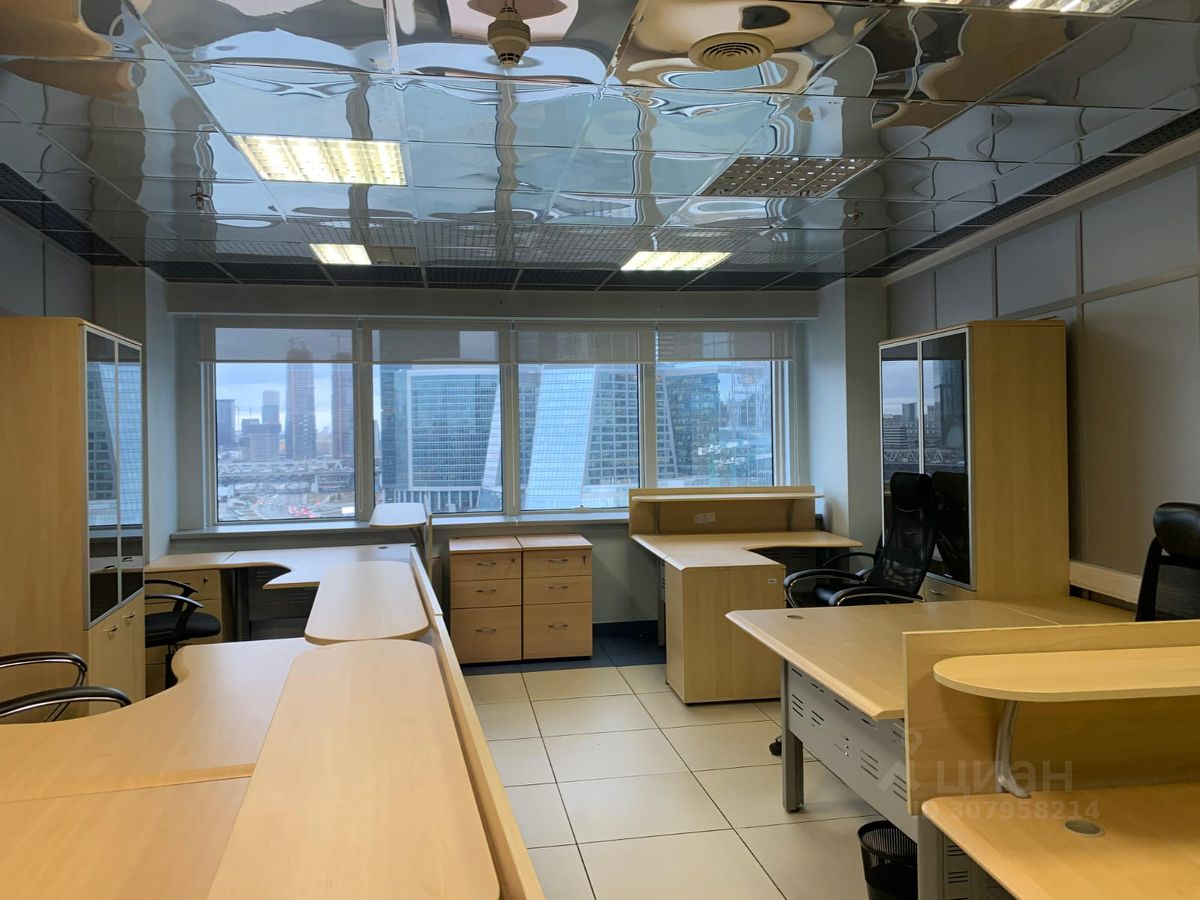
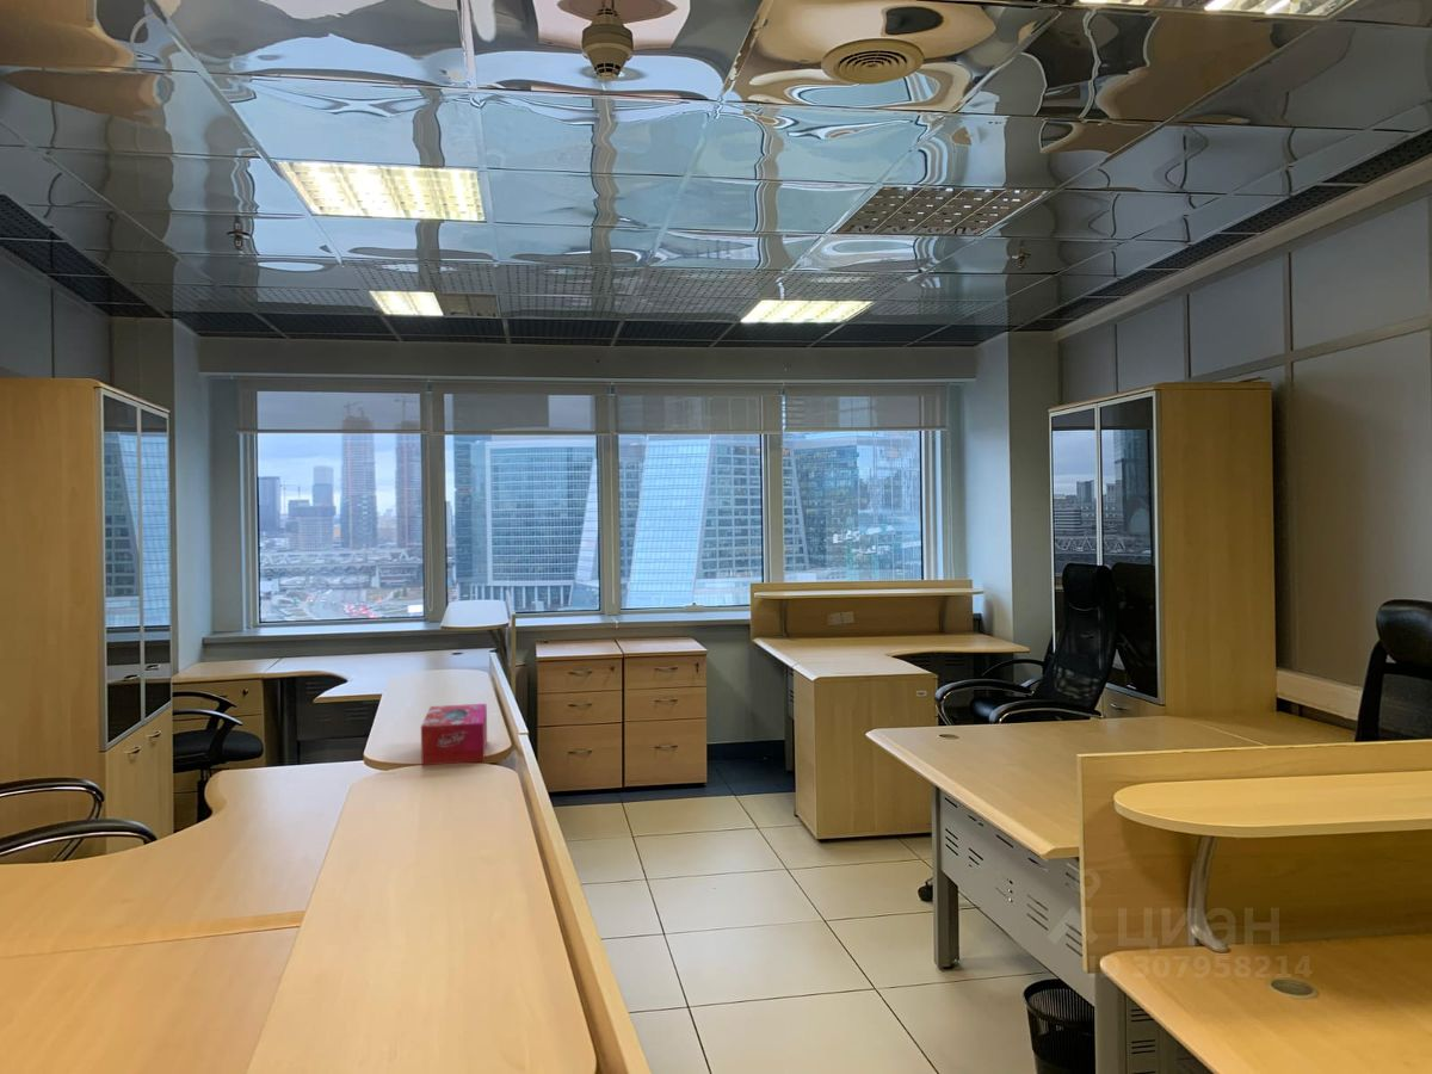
+ tissue box (456, 733)
